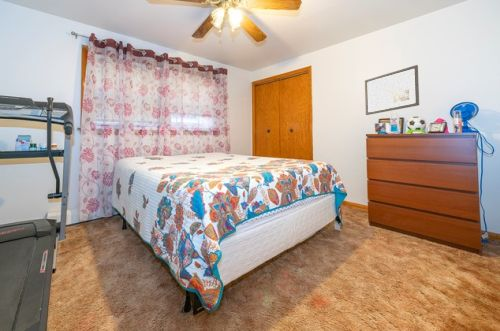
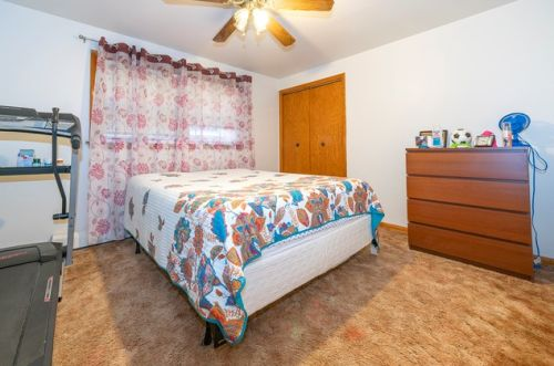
- wall art (389, 91)
